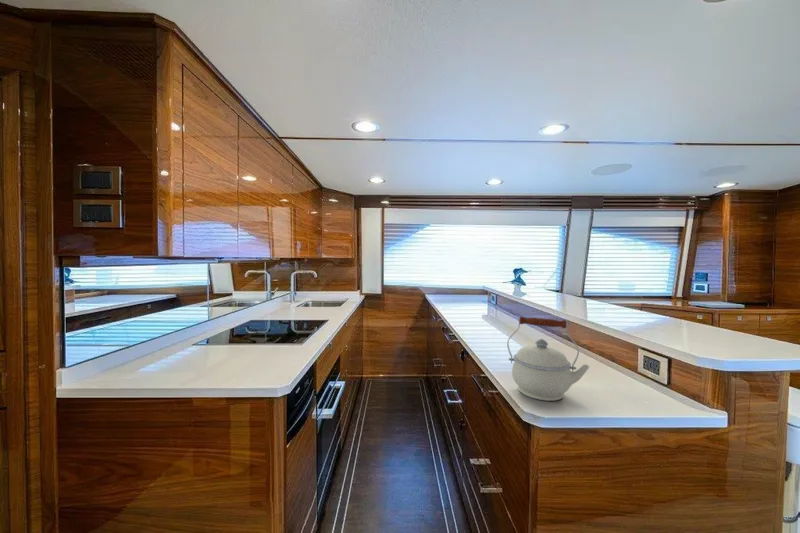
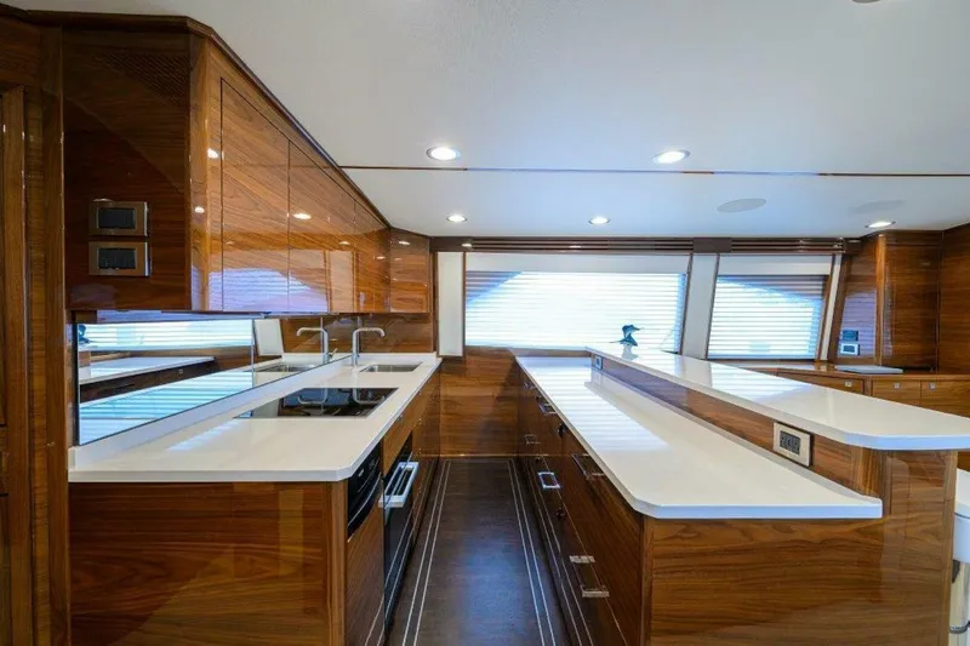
- kettle (546, 355)
